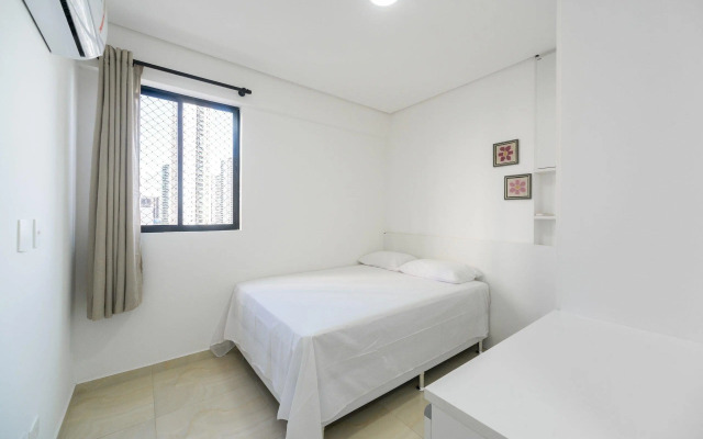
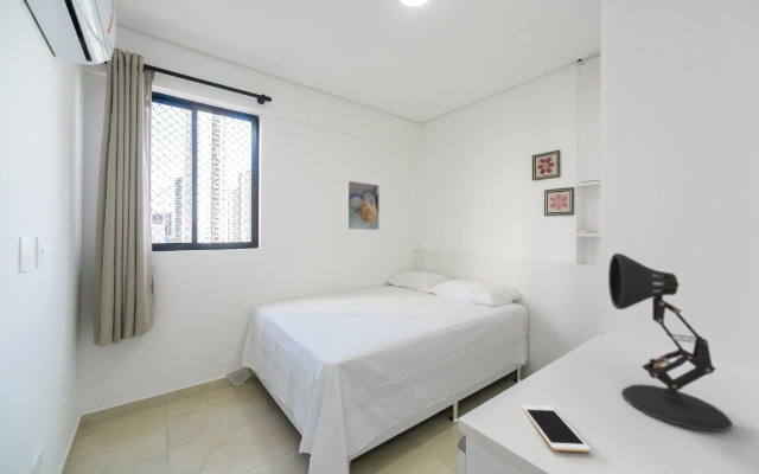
+ cell phone (551, 425)
+ desk lamp (666, 329)
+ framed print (363, 206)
